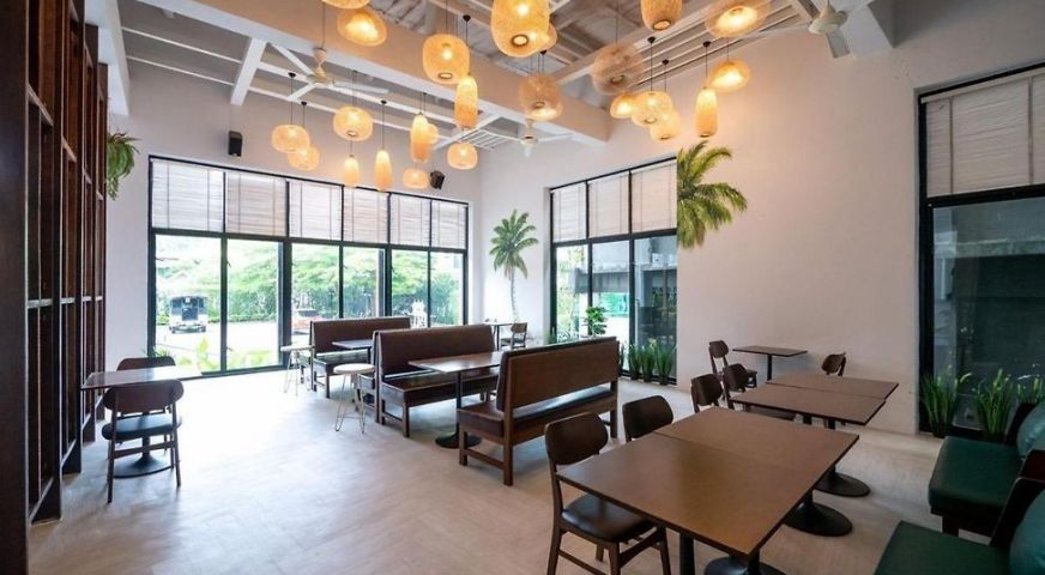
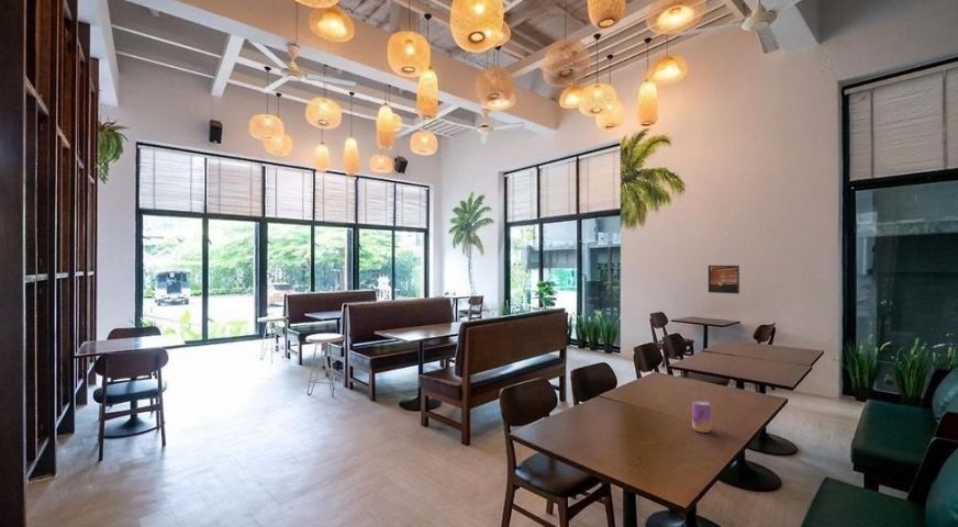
+ beverage can (701, 415)
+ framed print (723, 279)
